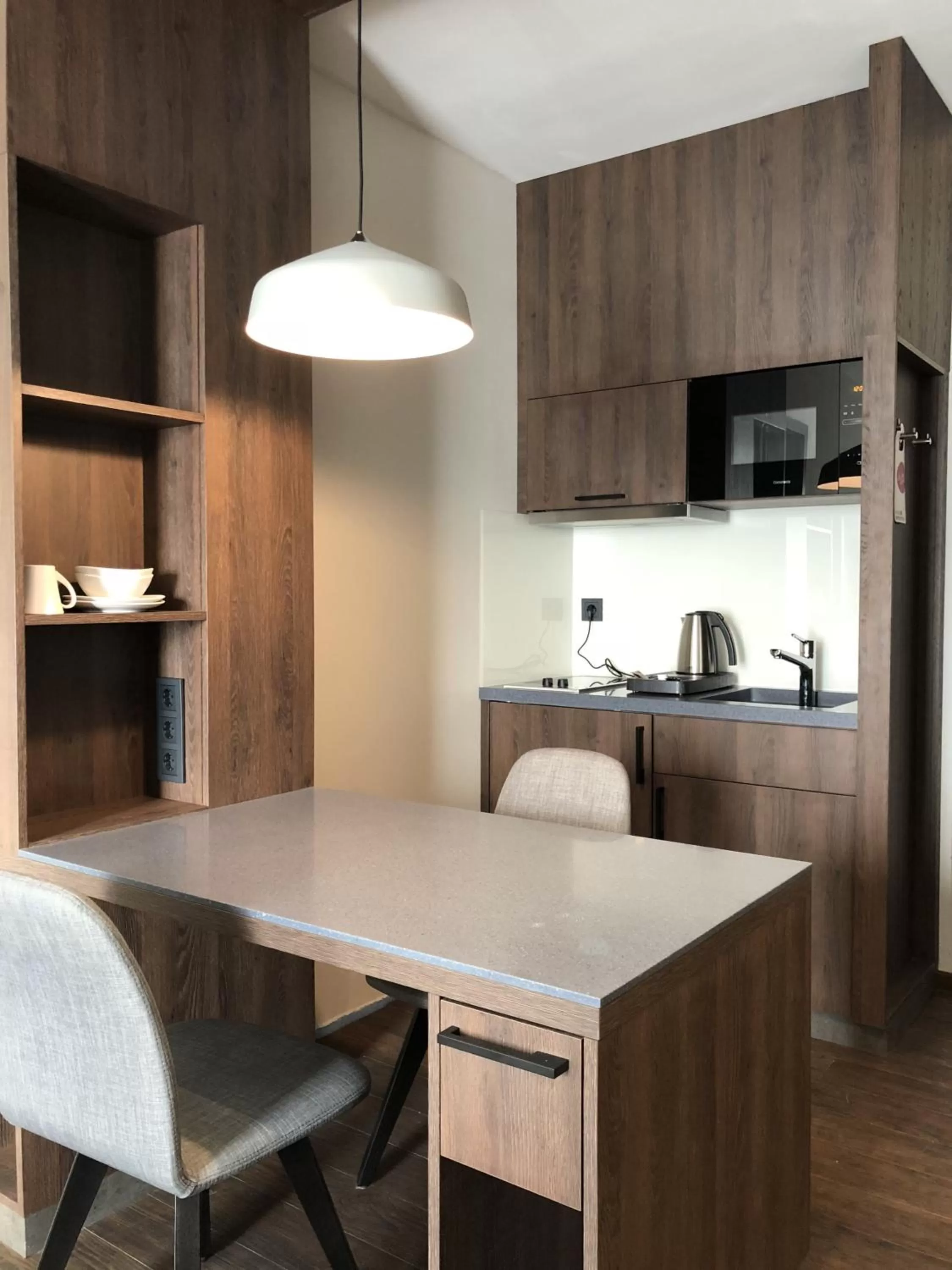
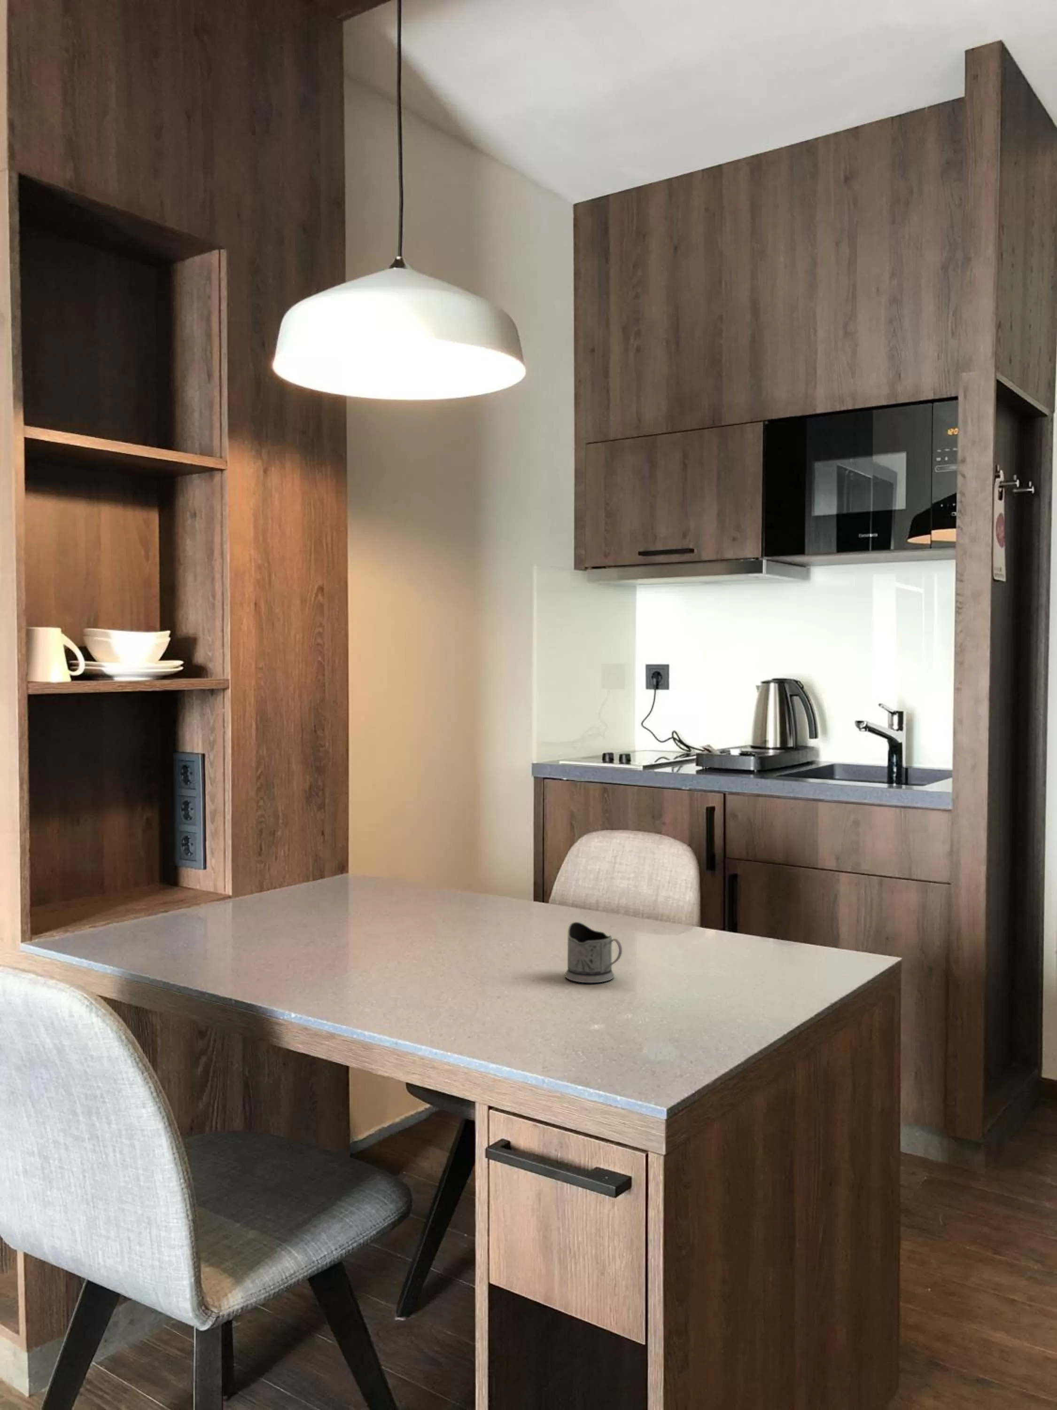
+ tea glass holder (596, 953)
